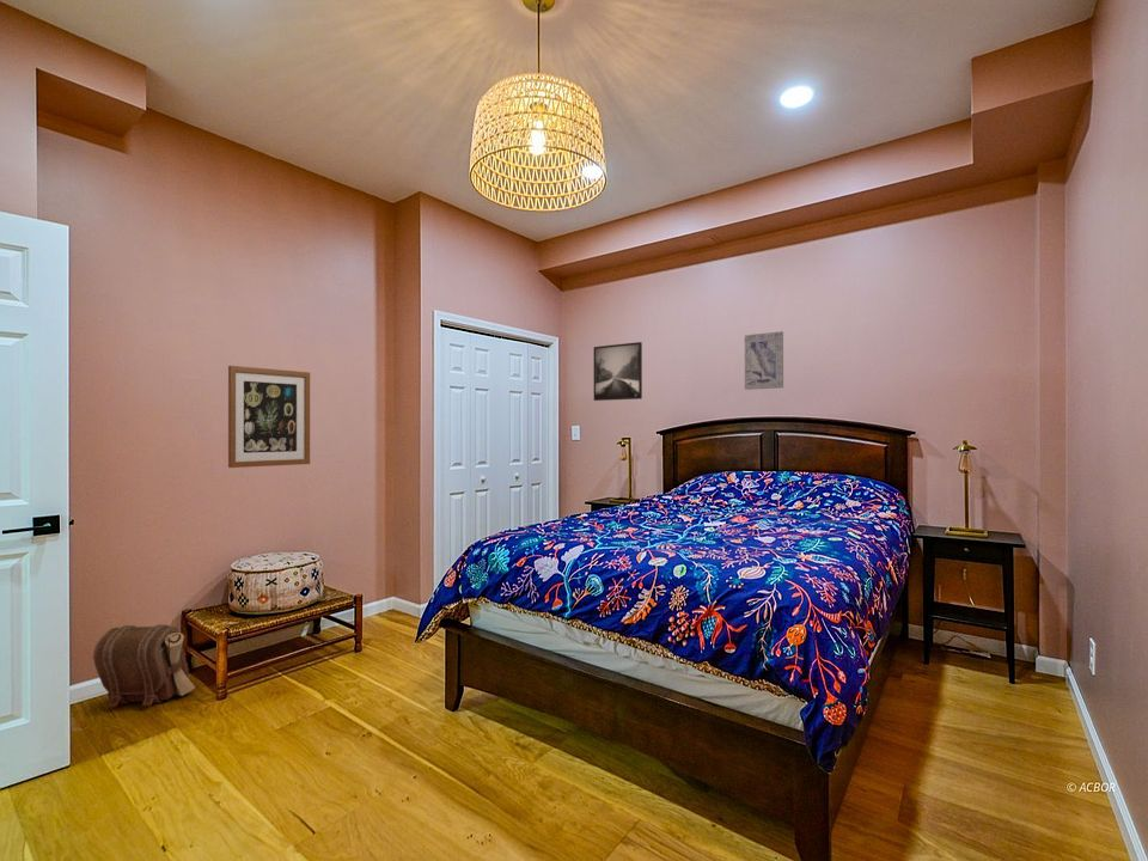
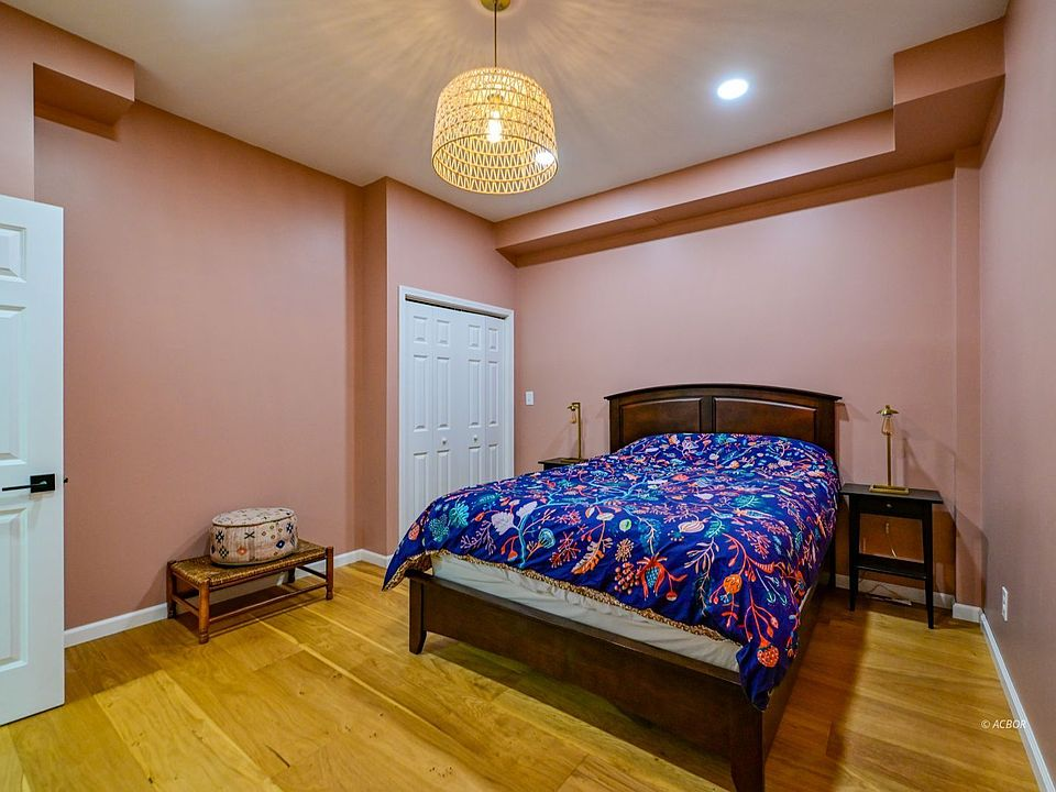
- pouch (144, 662)
- wall art (270, 417)
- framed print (617, 372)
- wall art (763, 360)
